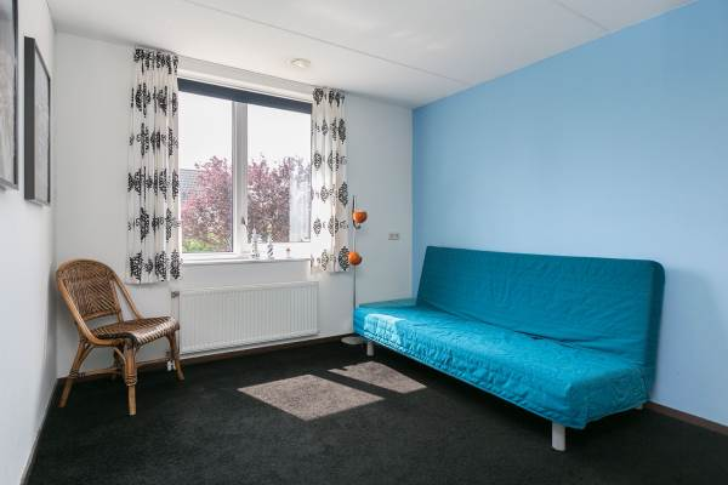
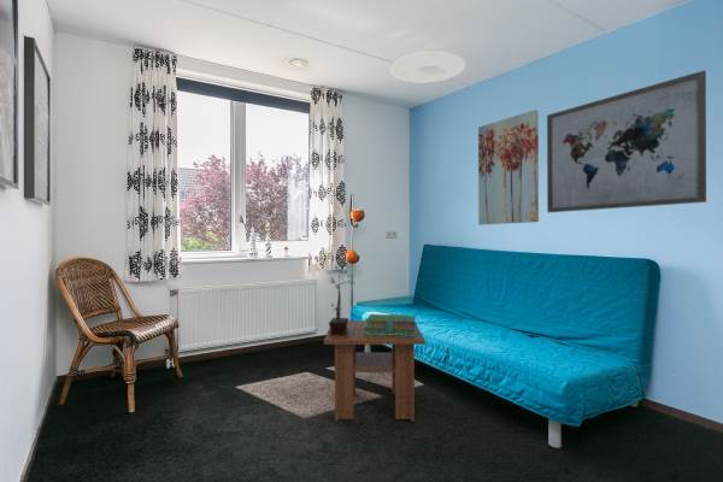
+ potted plant (340, 295)
+ wall art (506, 171)
+ wall art (615, 152)
+ stack of books (390, 323)
+ ceiling light (427, 64)
+ coffee table (374, 366)
